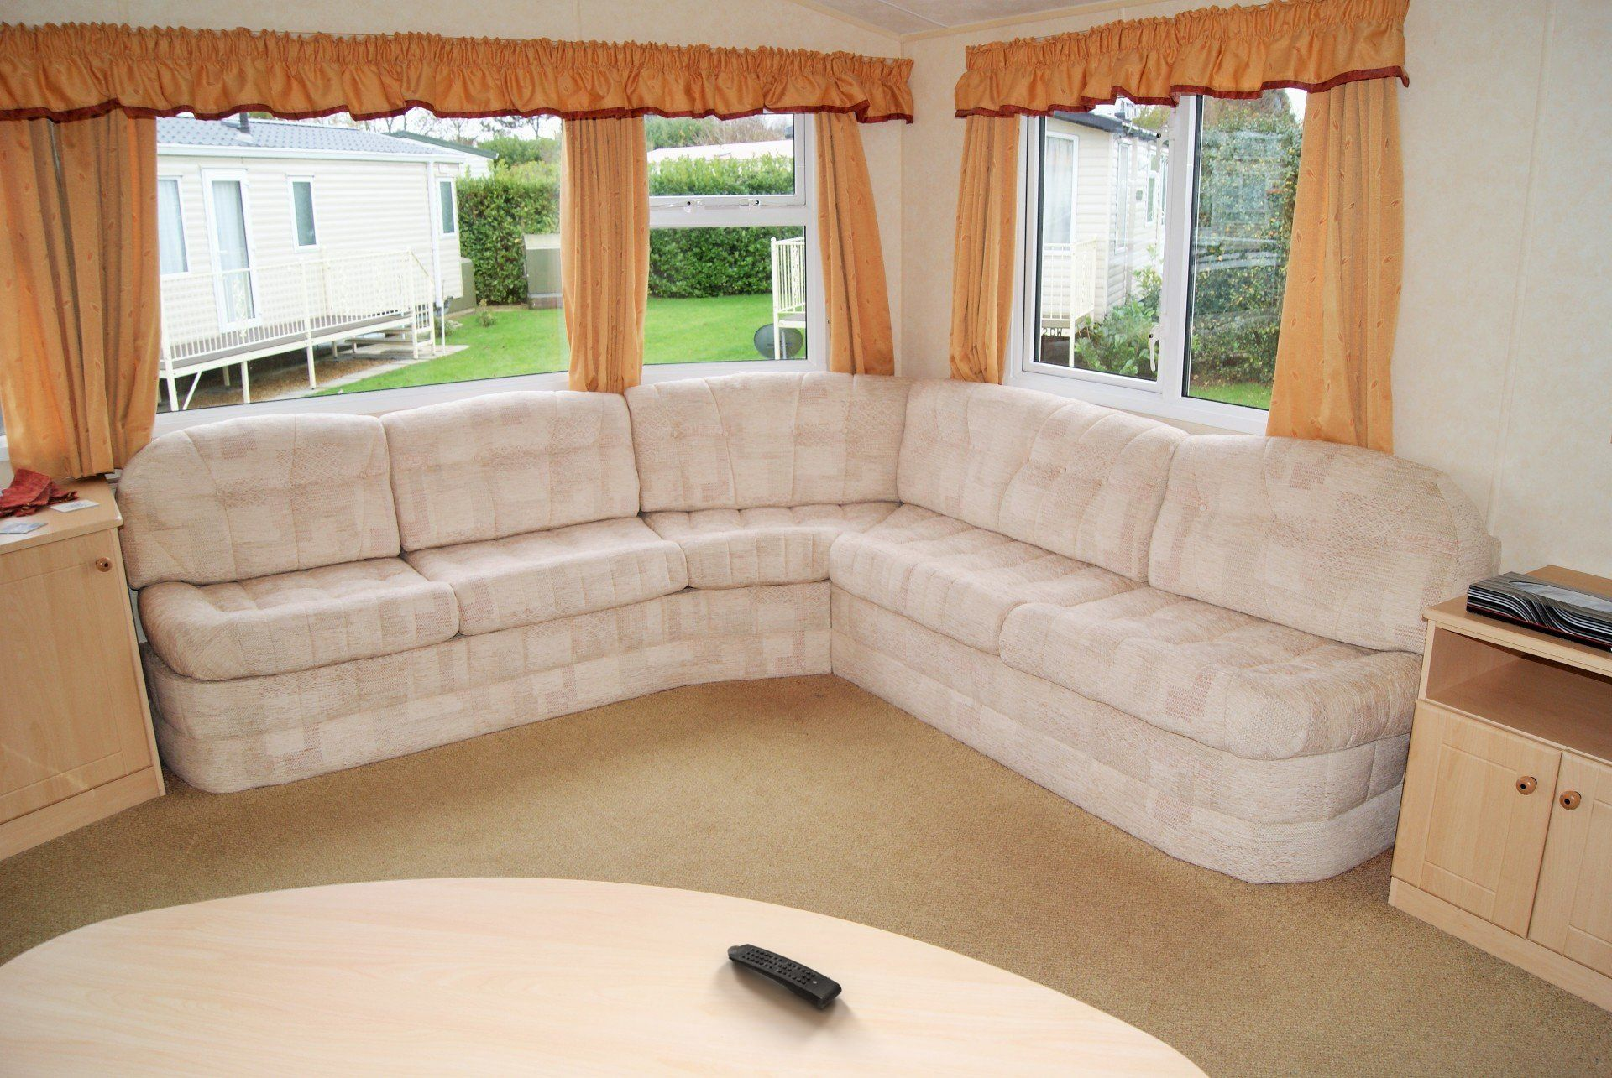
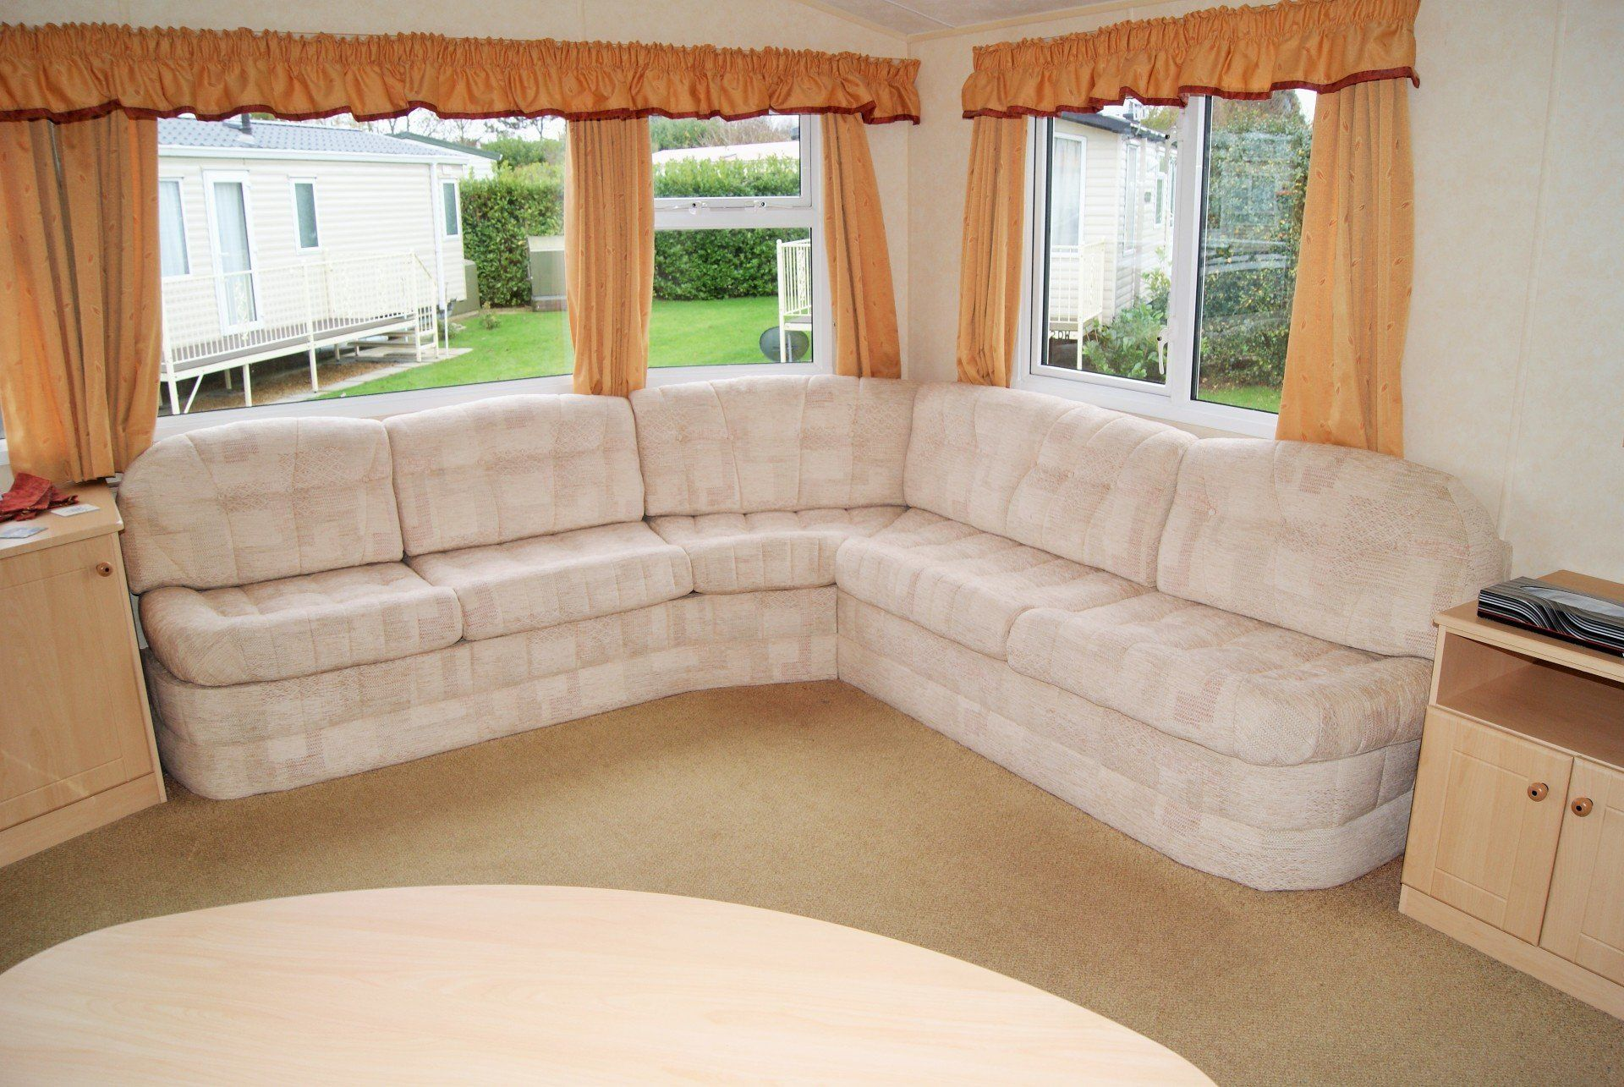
- remote control (779, 971)
